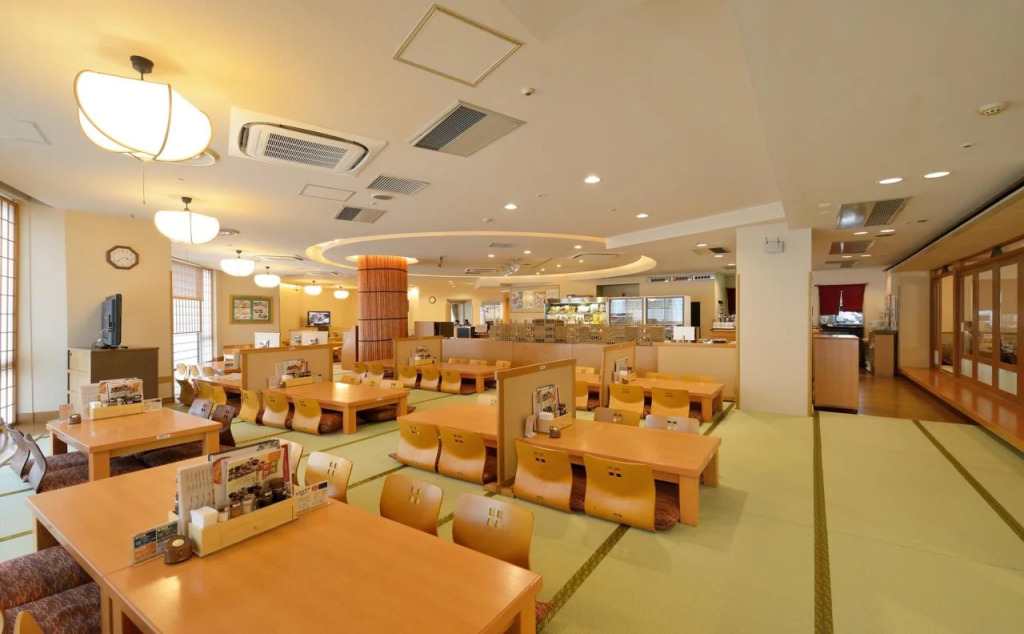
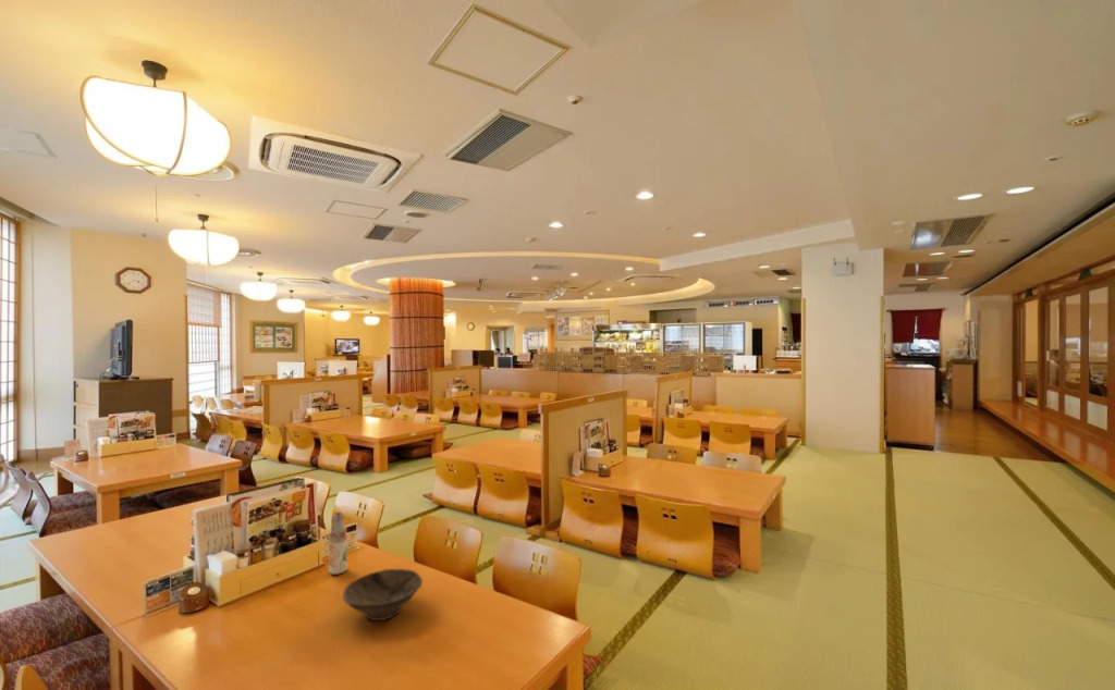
+ bowl (383, 597)
+ bottle (338, 542)
